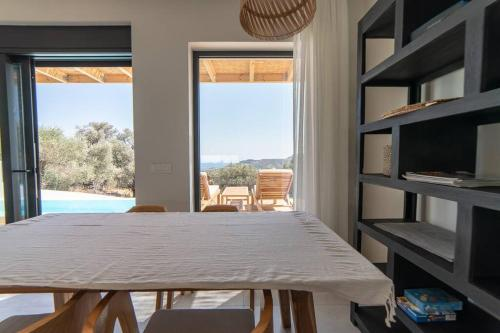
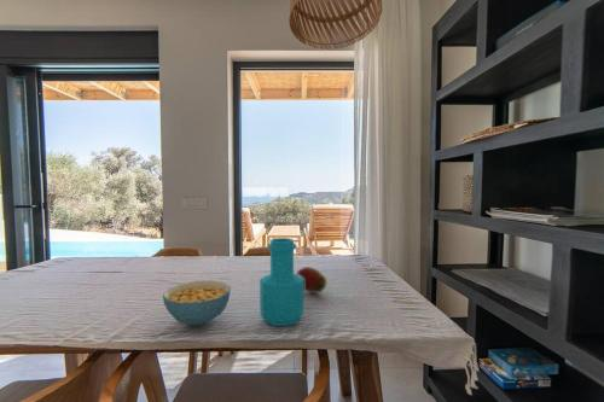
+ cereal bowl (198, 305)
+ bottle (281, 279)
+ fruit (310, 279)
